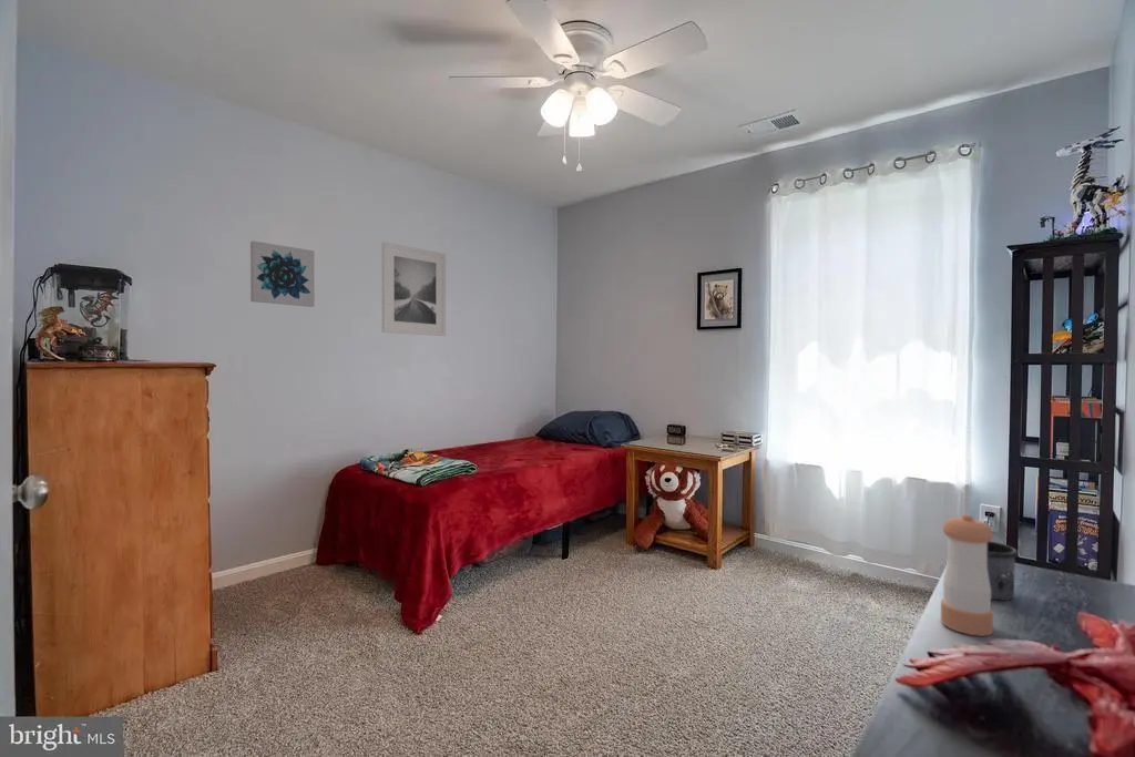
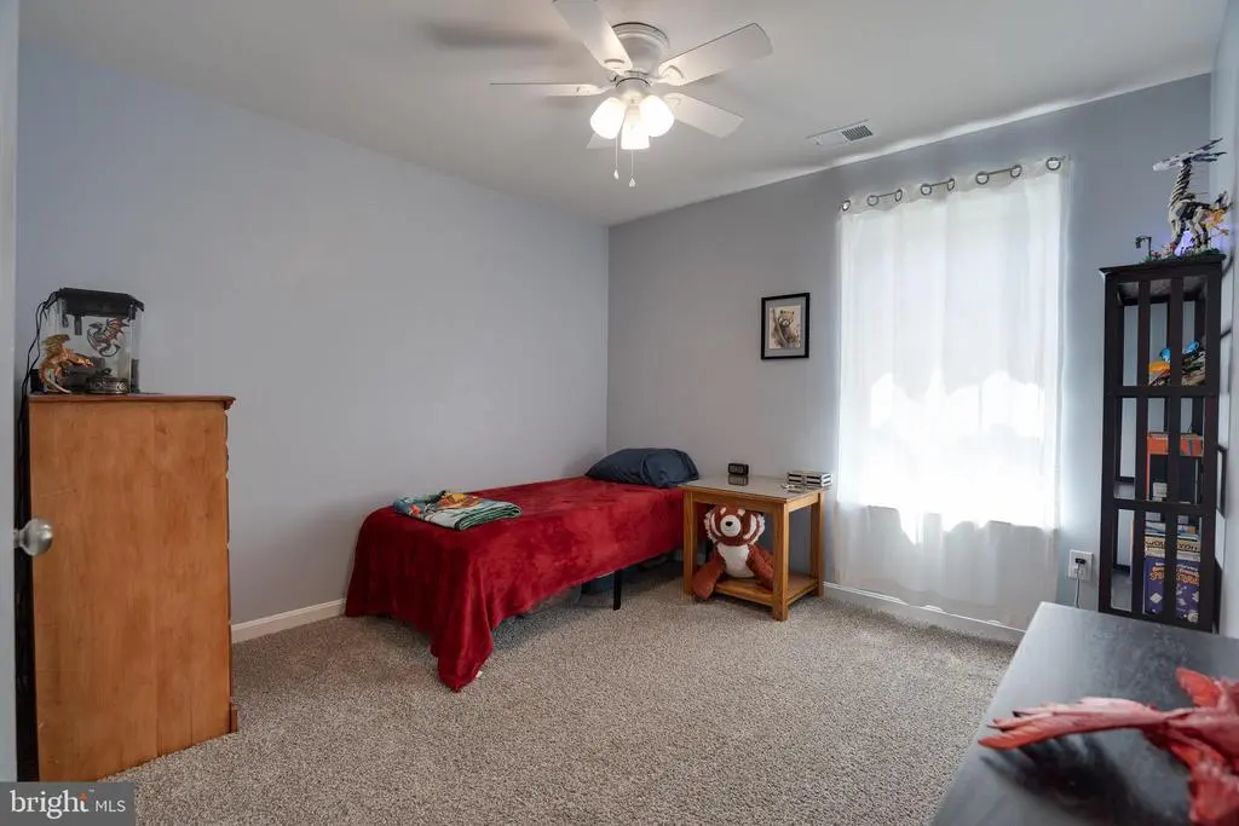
- mug (986, 567)
- wall art (283, 275)
- pepper shaker (967, 570)
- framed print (415, 290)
